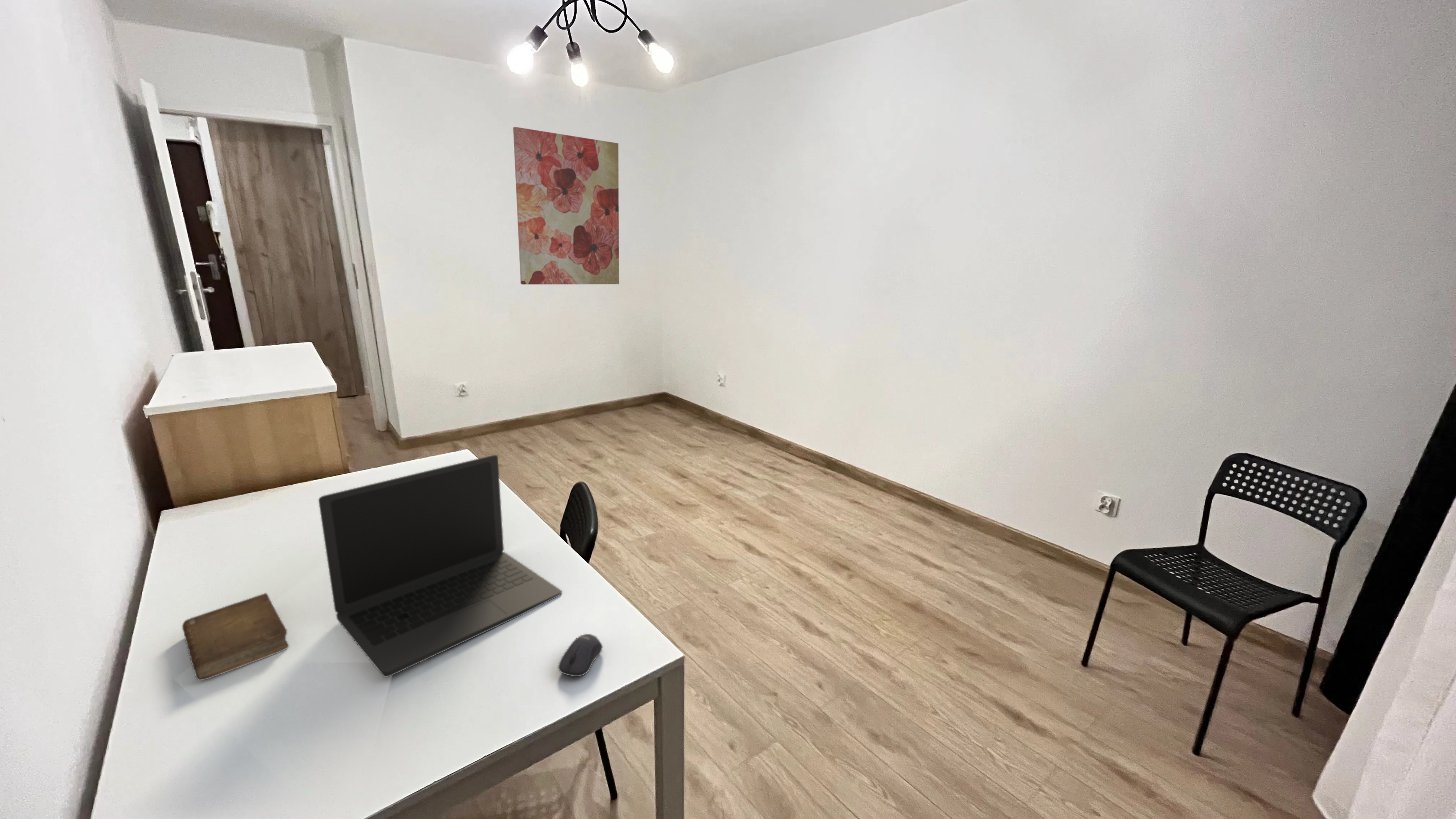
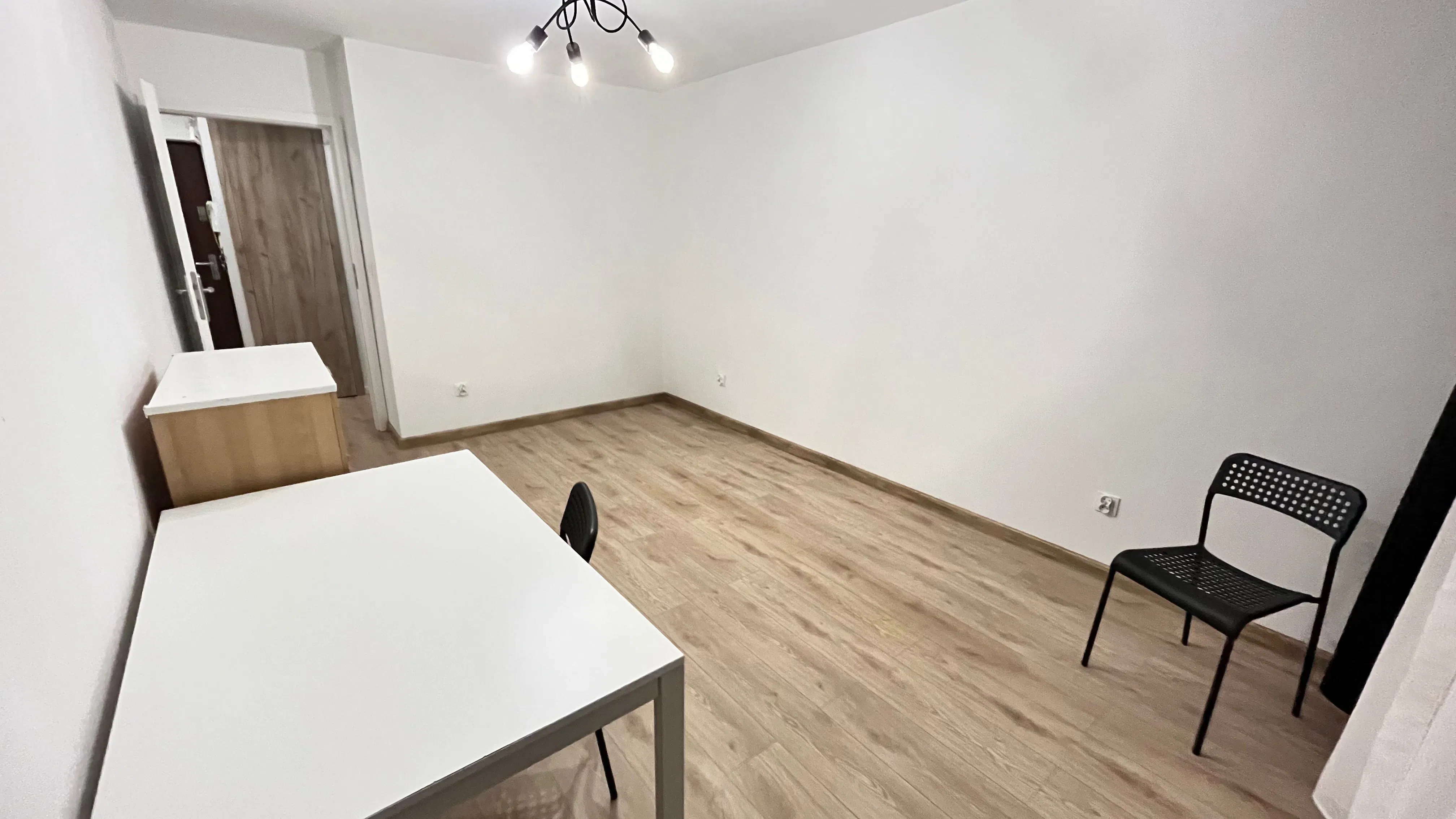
- computer mouse (581, 652)
- book (235, 633)
- laptop (449, 550)
- wall art (571, 212)
